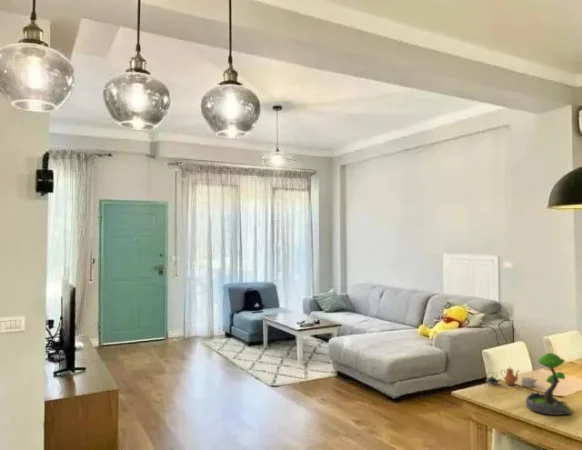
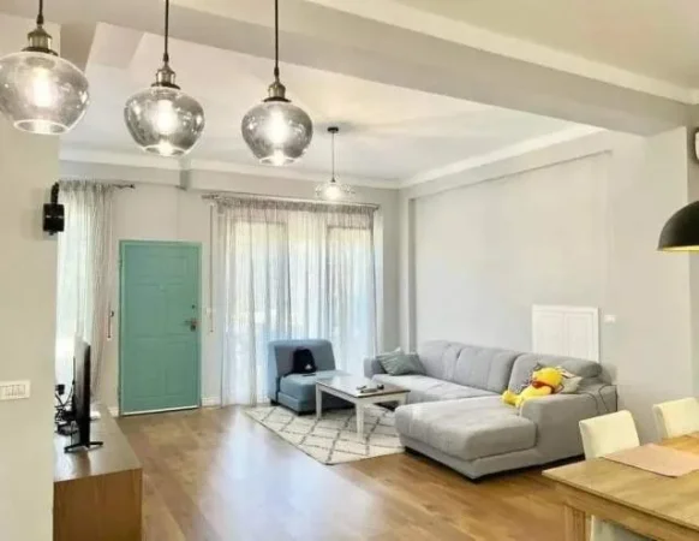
- plant (547, 380)
- teapot (511, 375)
